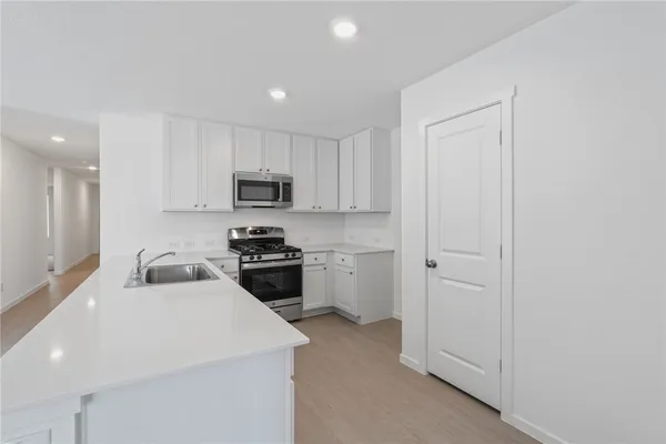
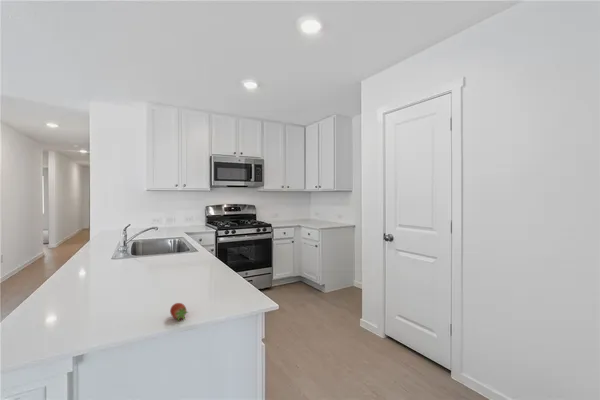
+ fruit (178, 310)
